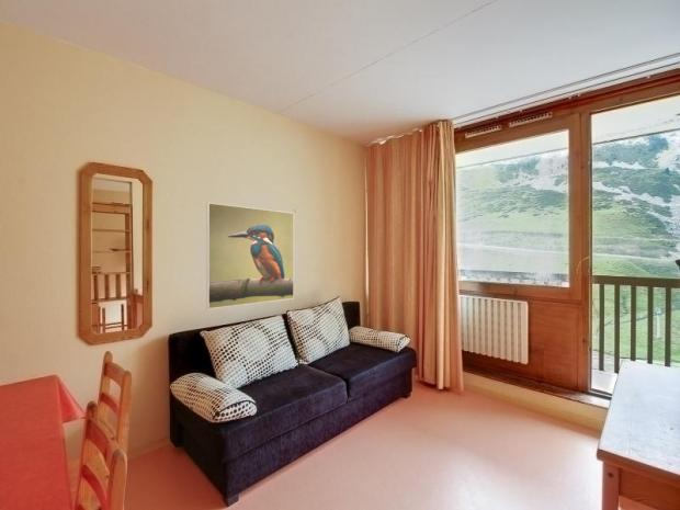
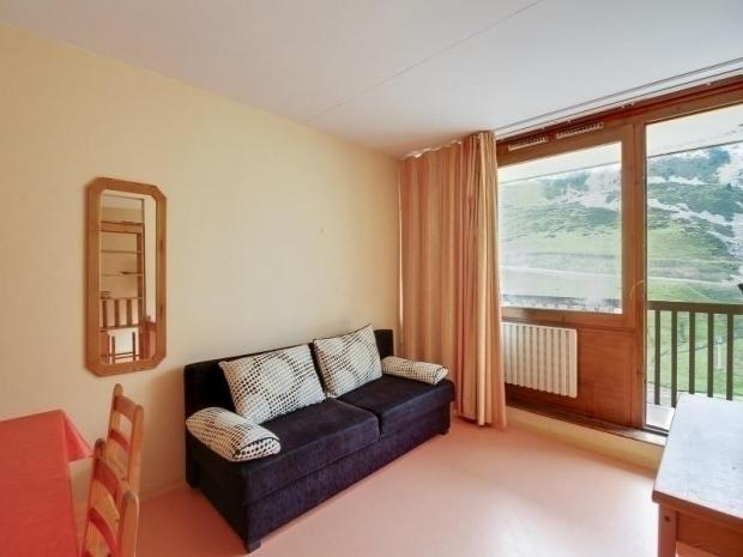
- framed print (254, 256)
